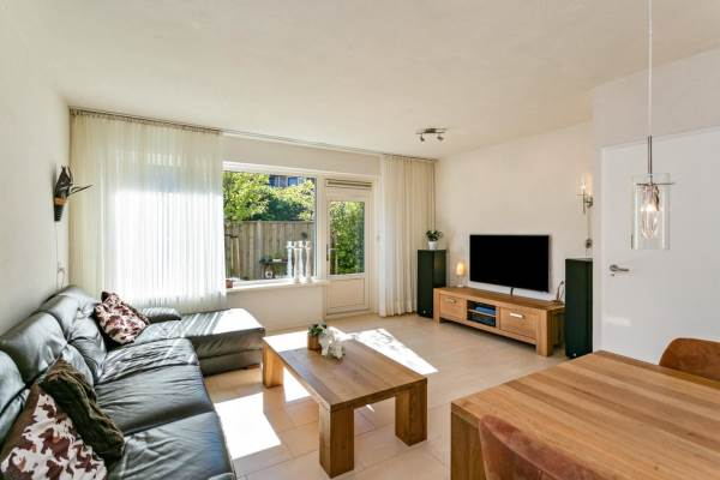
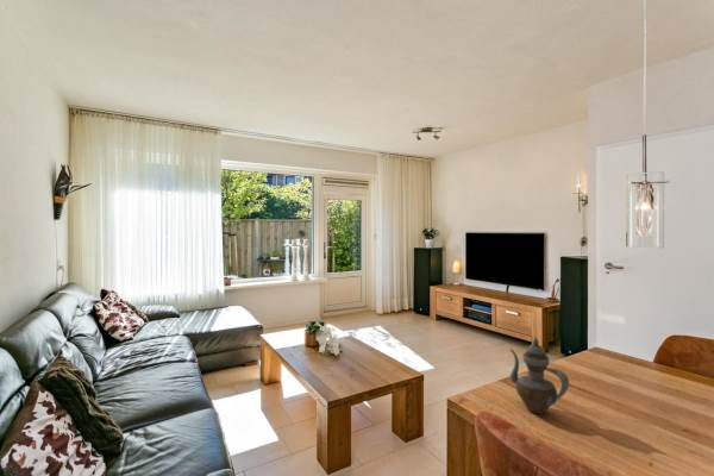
+ teapot (537, 374)
